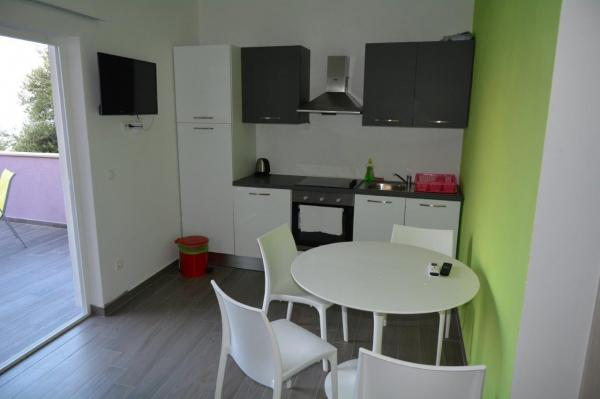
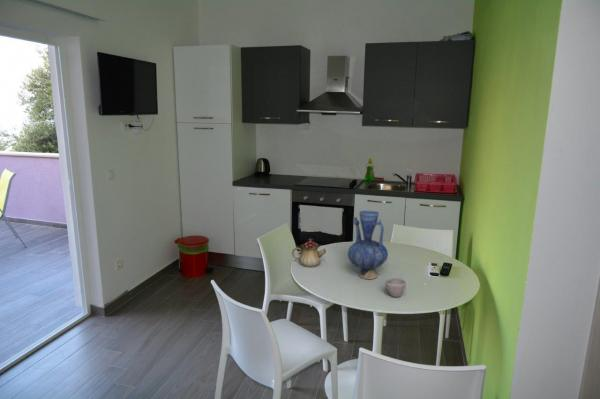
+ teapot (308, 251)
+ cup (395, 287)
+ vase (367, 244)
